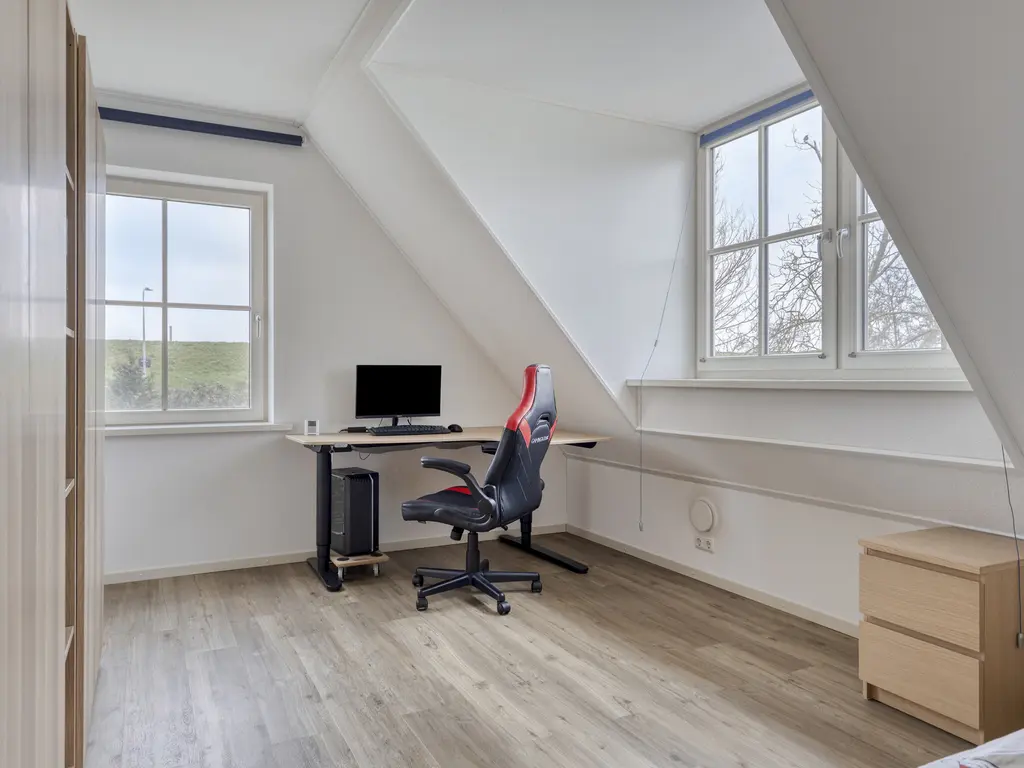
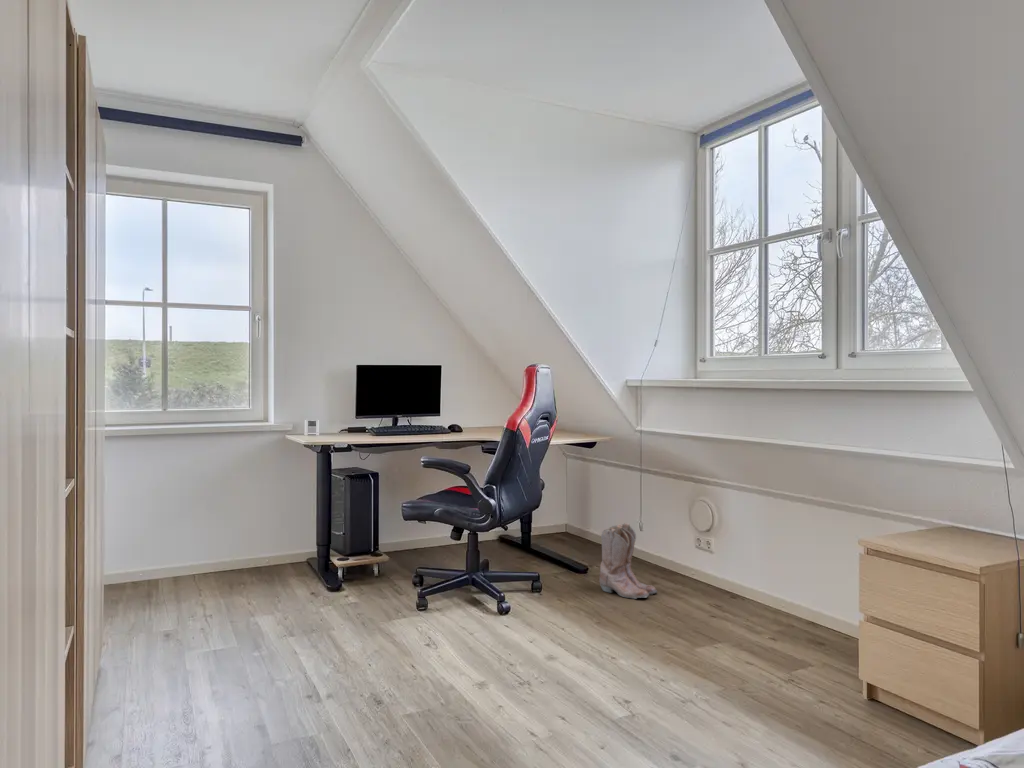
+ boots (628, 558)
